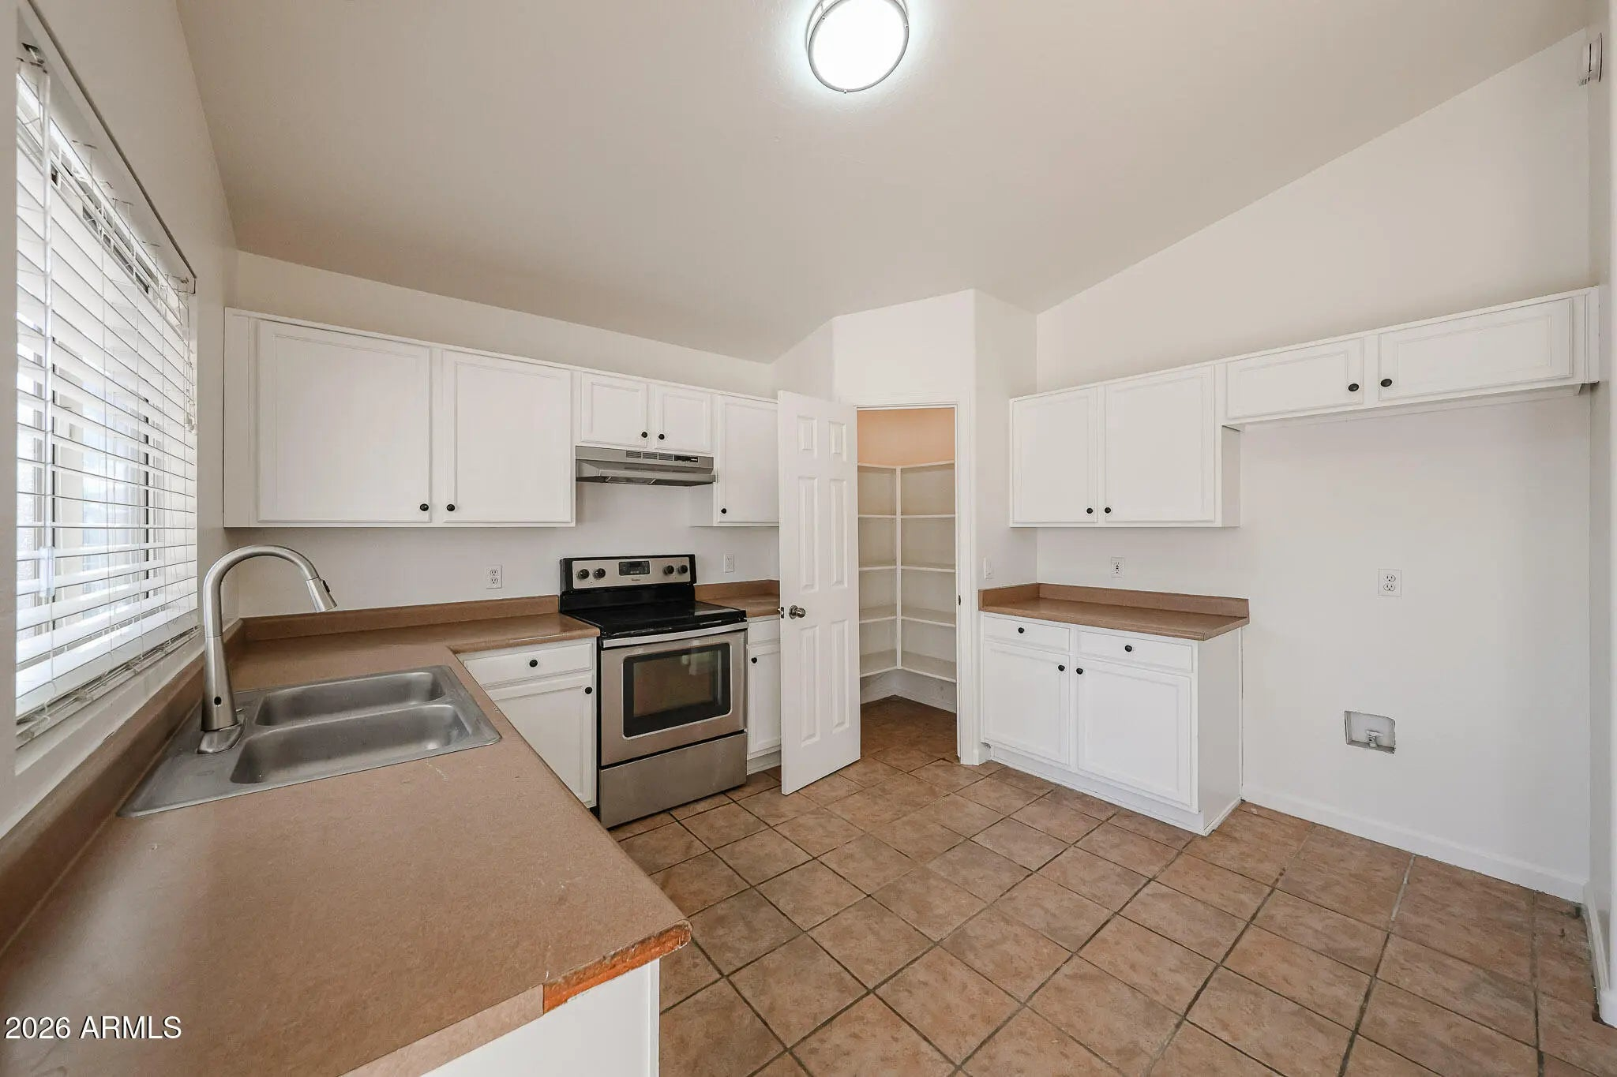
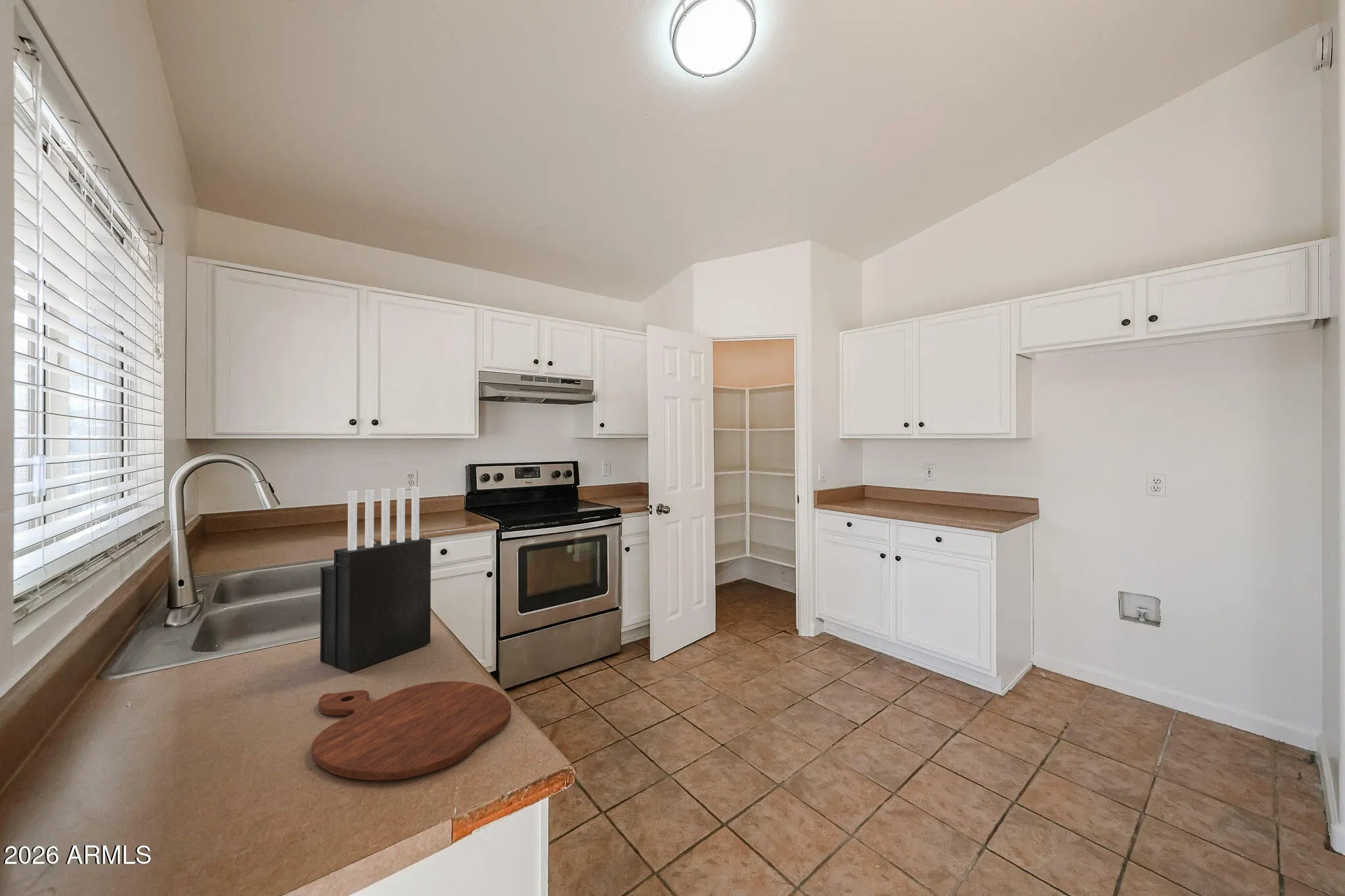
+ cutting board (397, 717)
+ knife block (375, 569)
